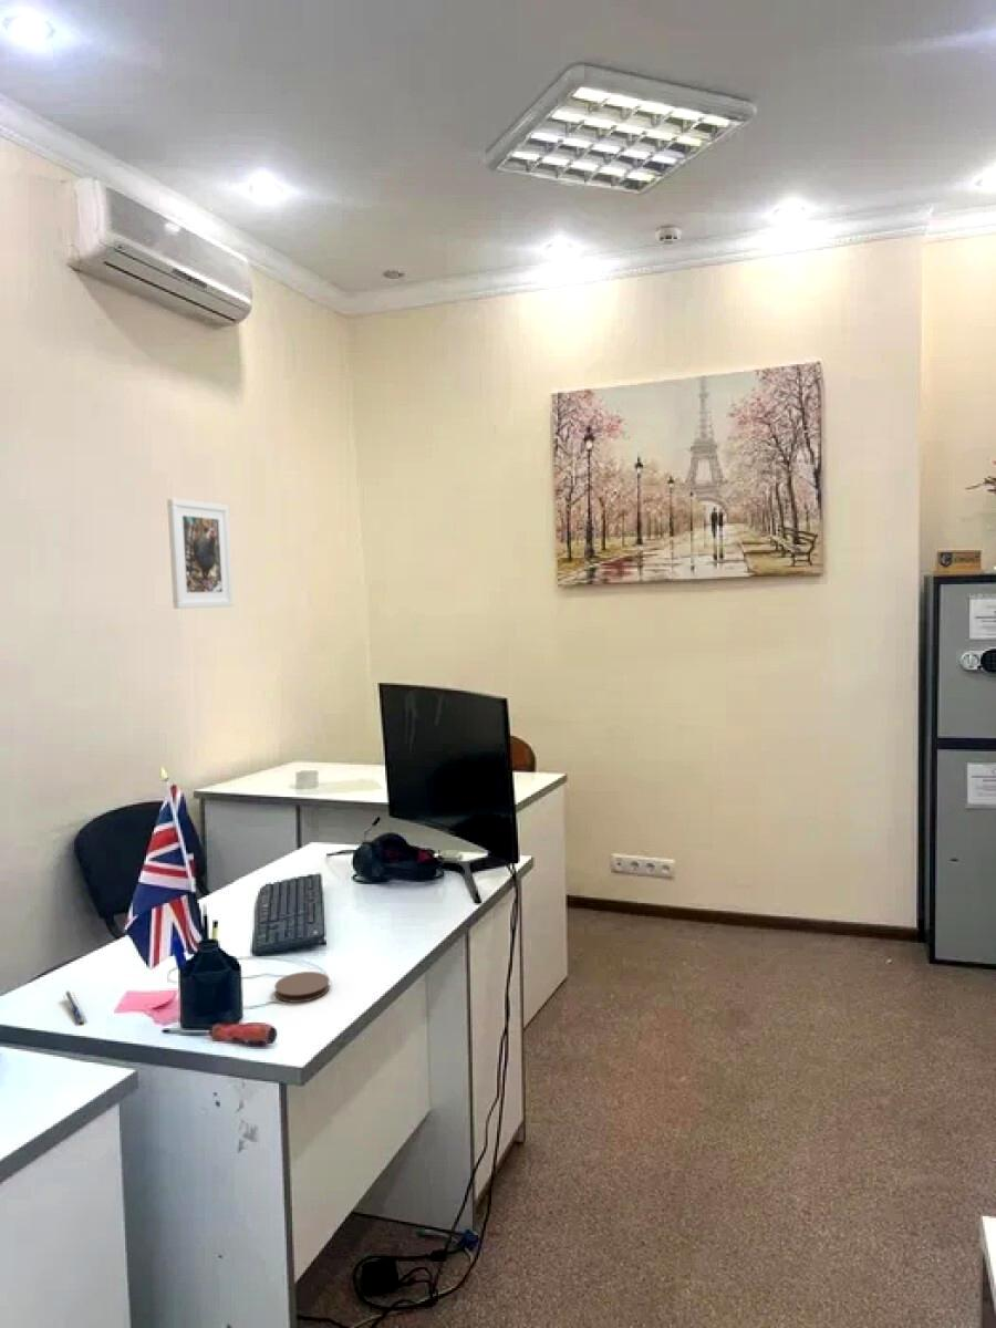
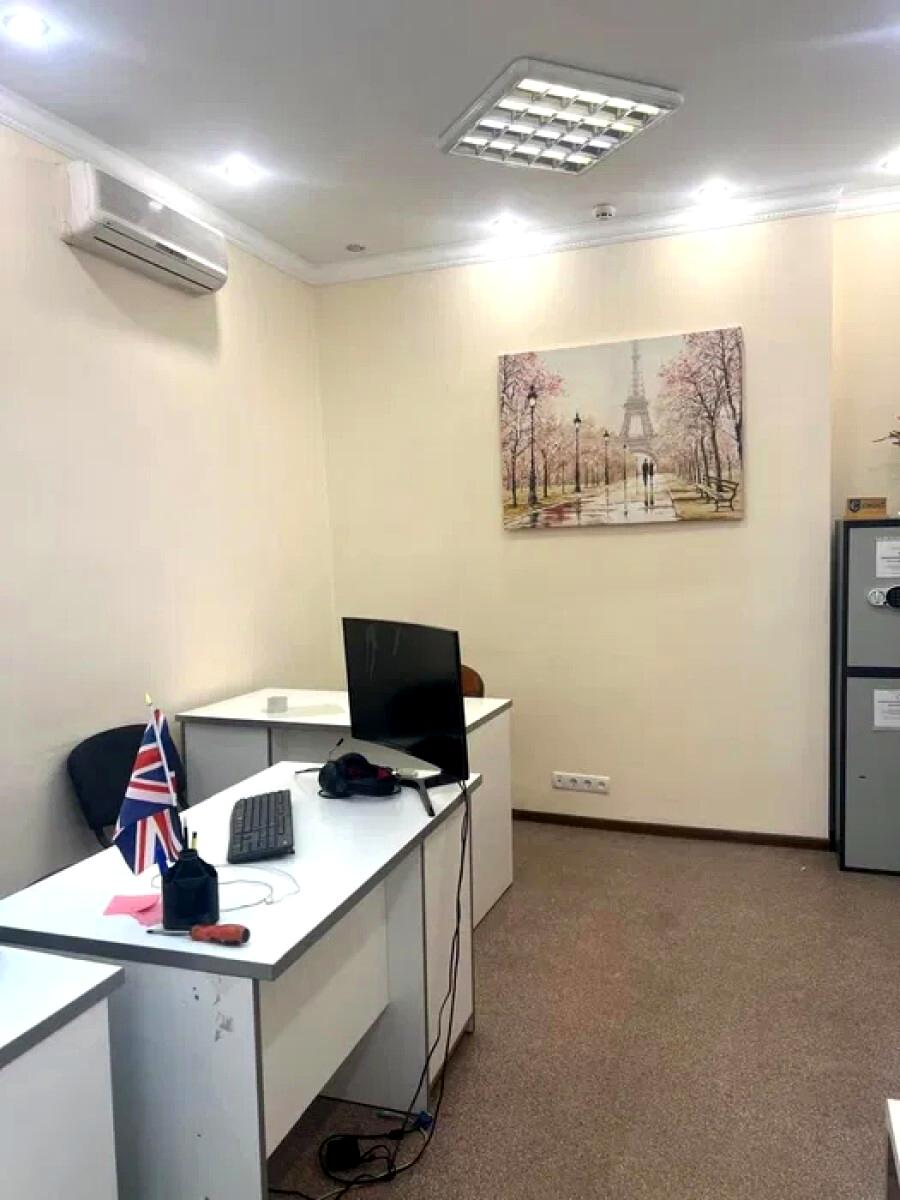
- coaster (302, 986)
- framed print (201, 554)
- pen (74, 1006)
